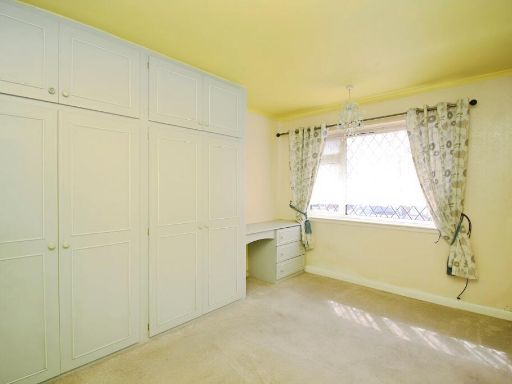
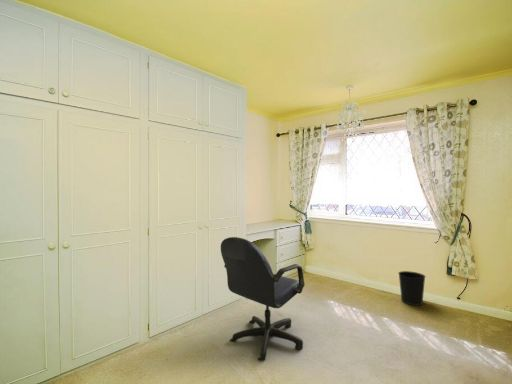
+ wastebasket (411, 288)
+ office chair (264, 285)
